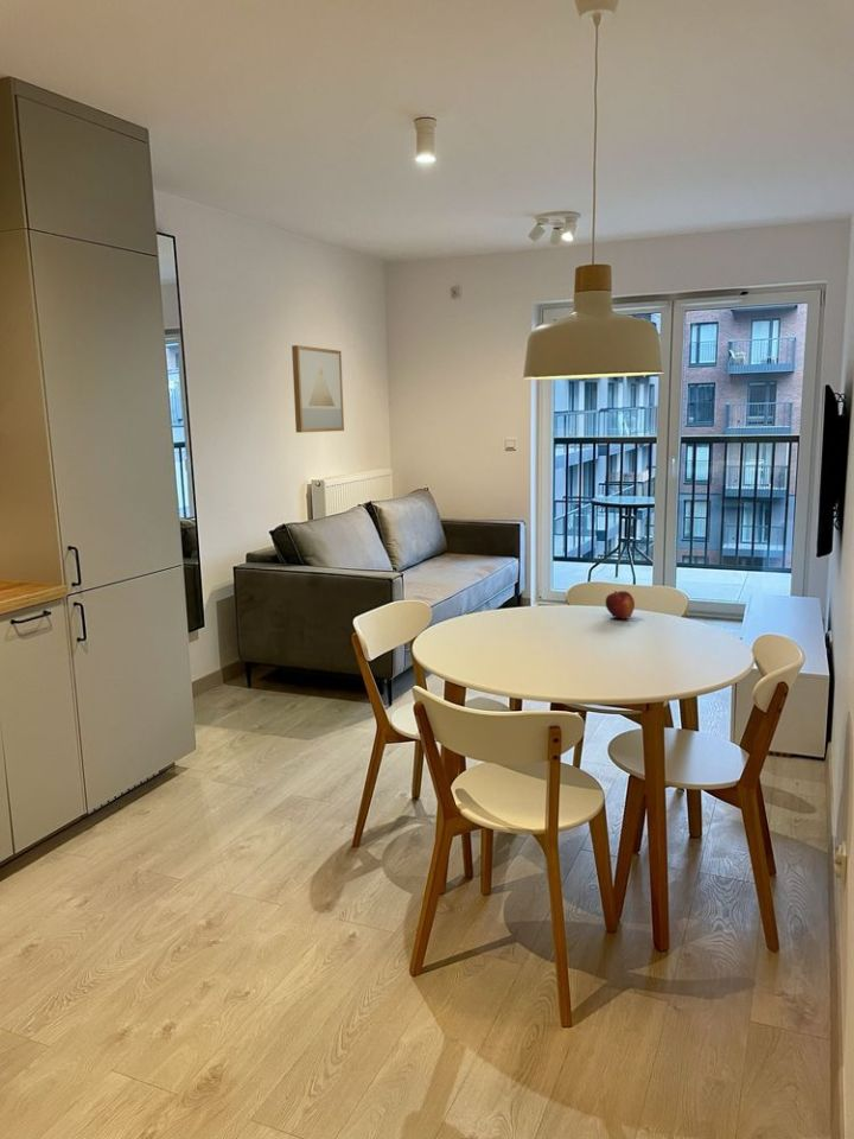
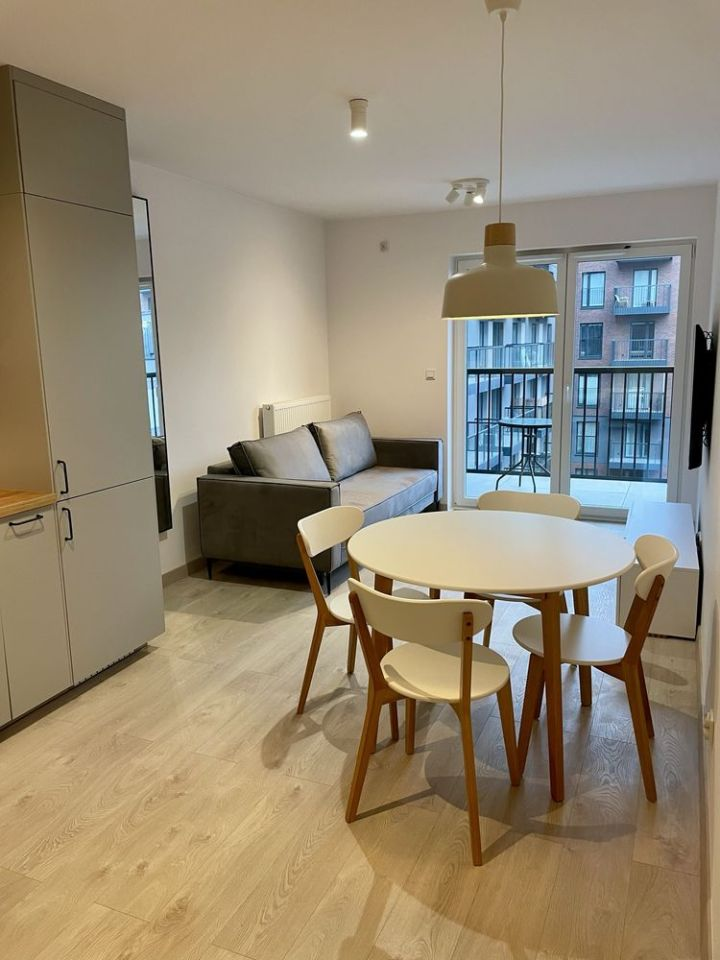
- fruit (619, 604)
- wall art (319, 390)
